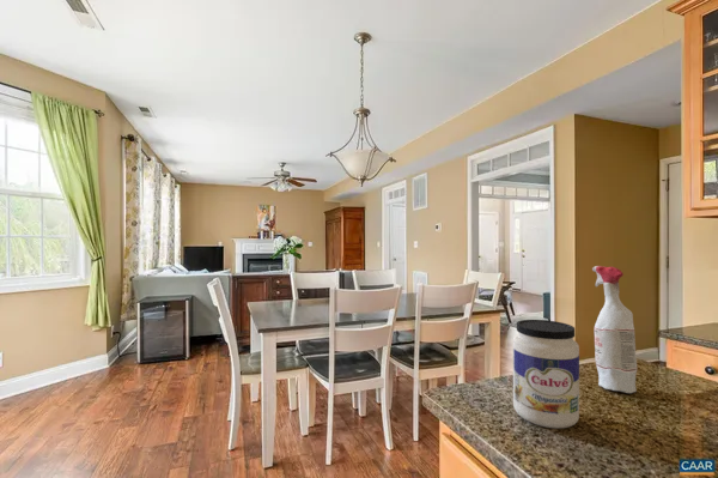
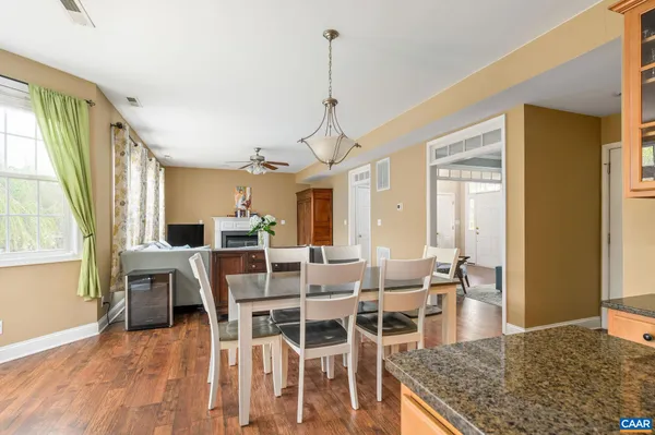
- spray bottle (611, 326)
- jar (544, 370)
